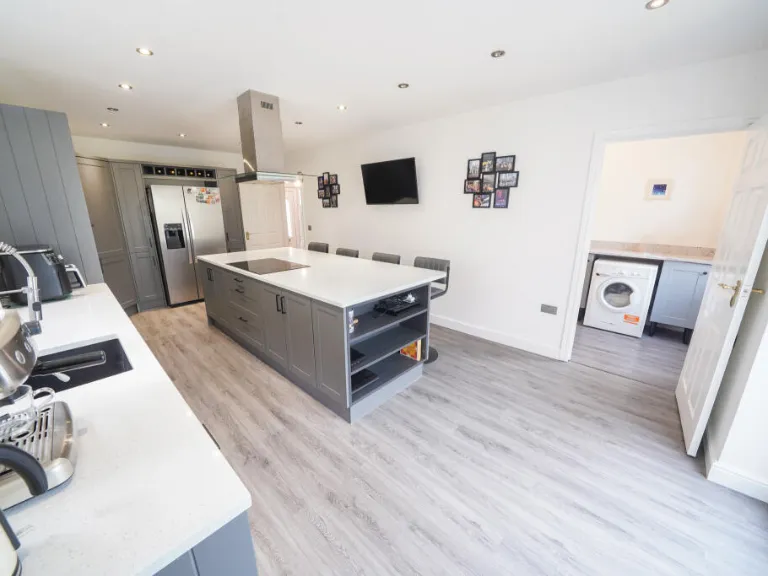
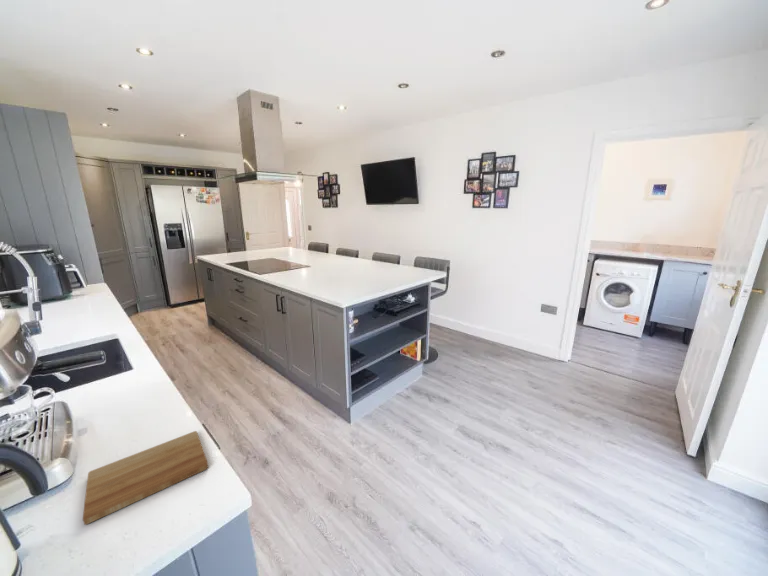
+ cutting board (149, 470)
